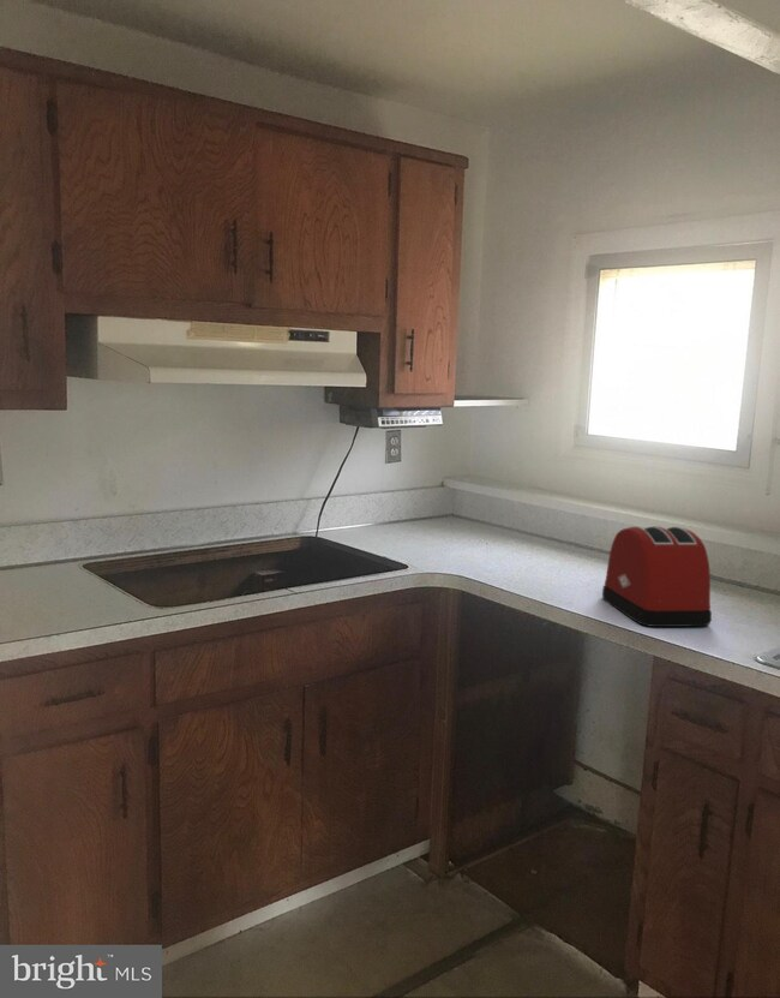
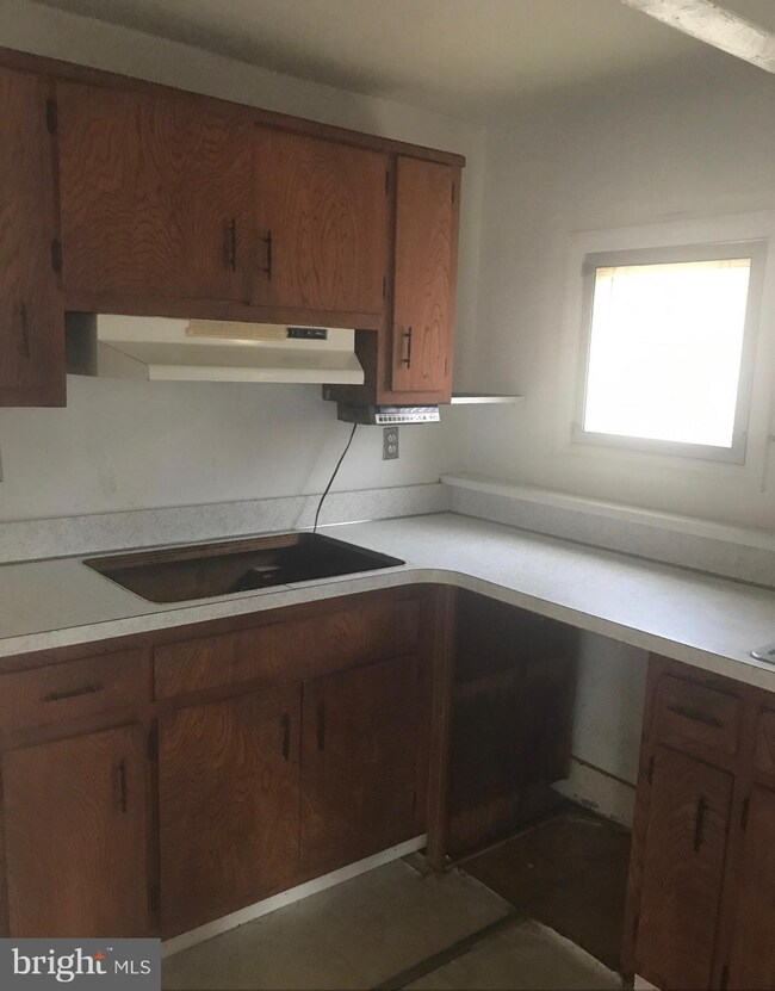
- toaster (656, 569)
